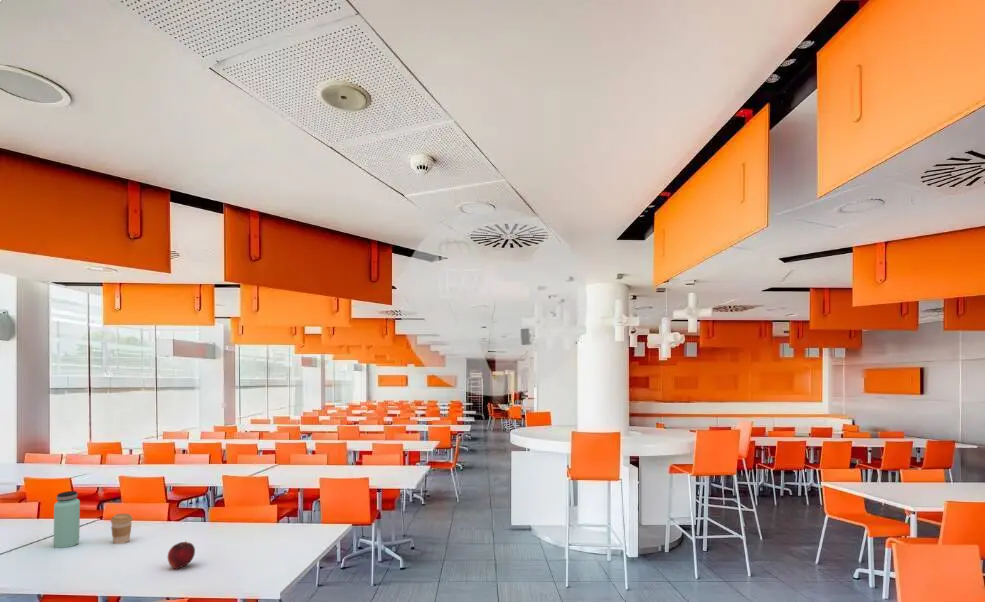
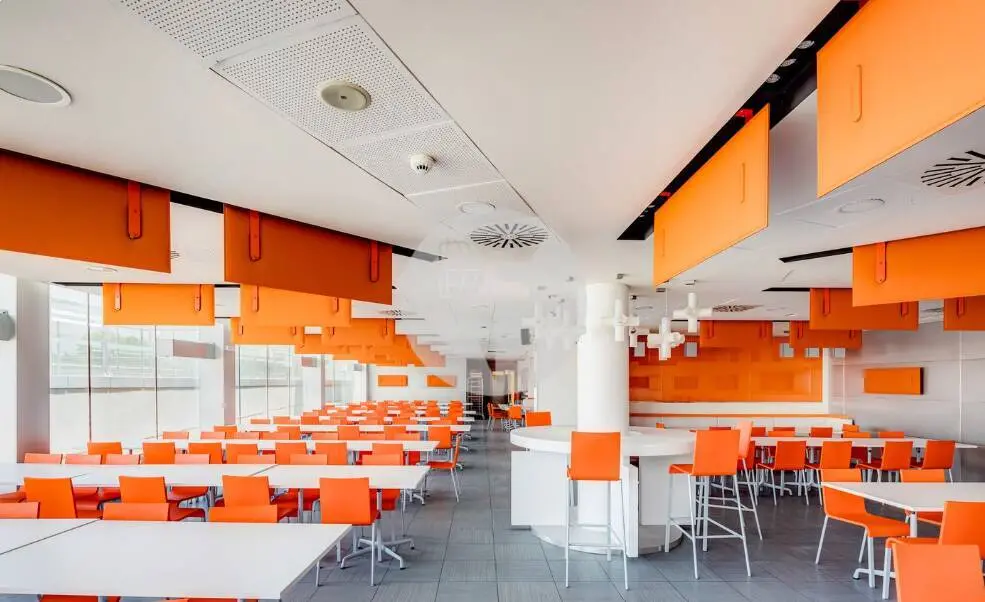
- bottle (66, 518)
- fruit (181, 554)
- coffee cup (121, 528)
